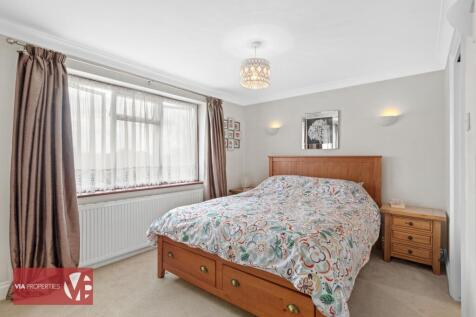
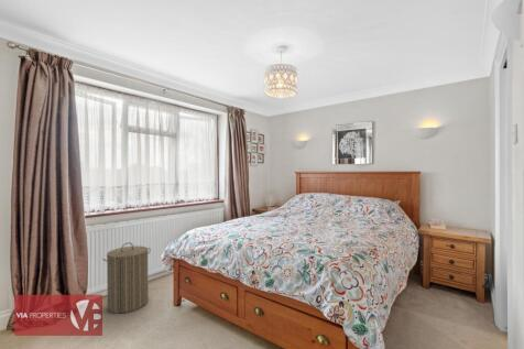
+ laundry hamper (128, 273)
